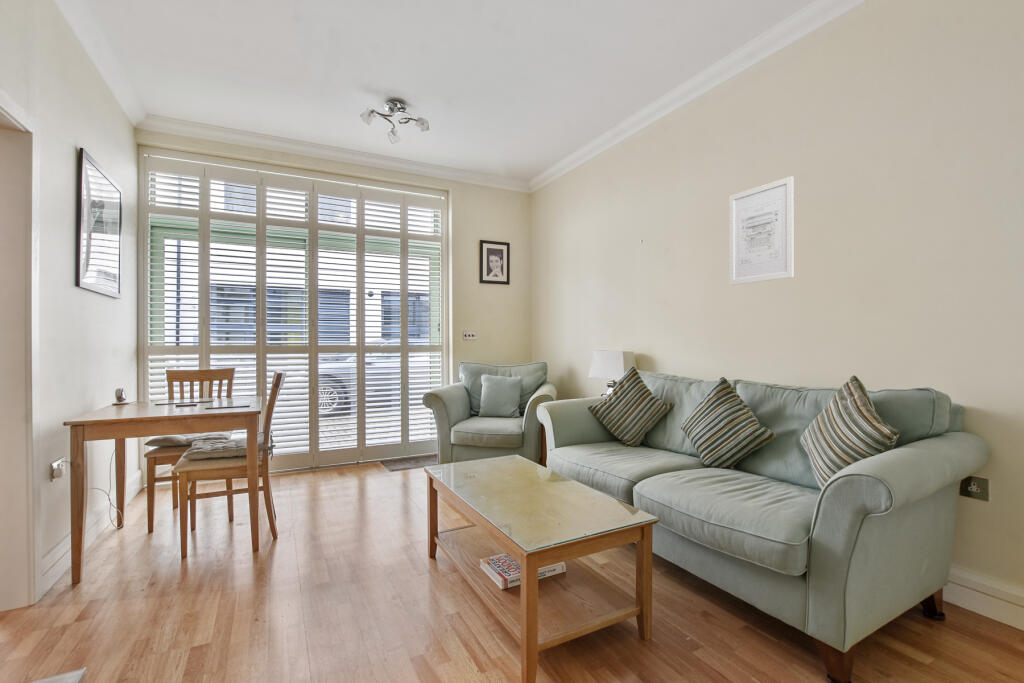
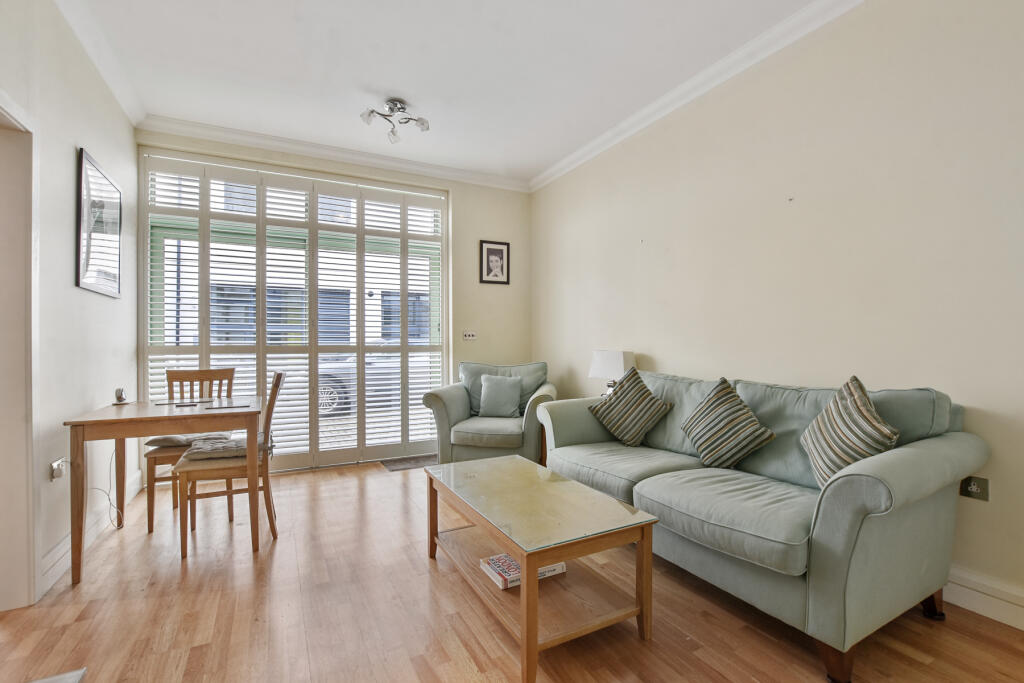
- wall art (759, 234)
